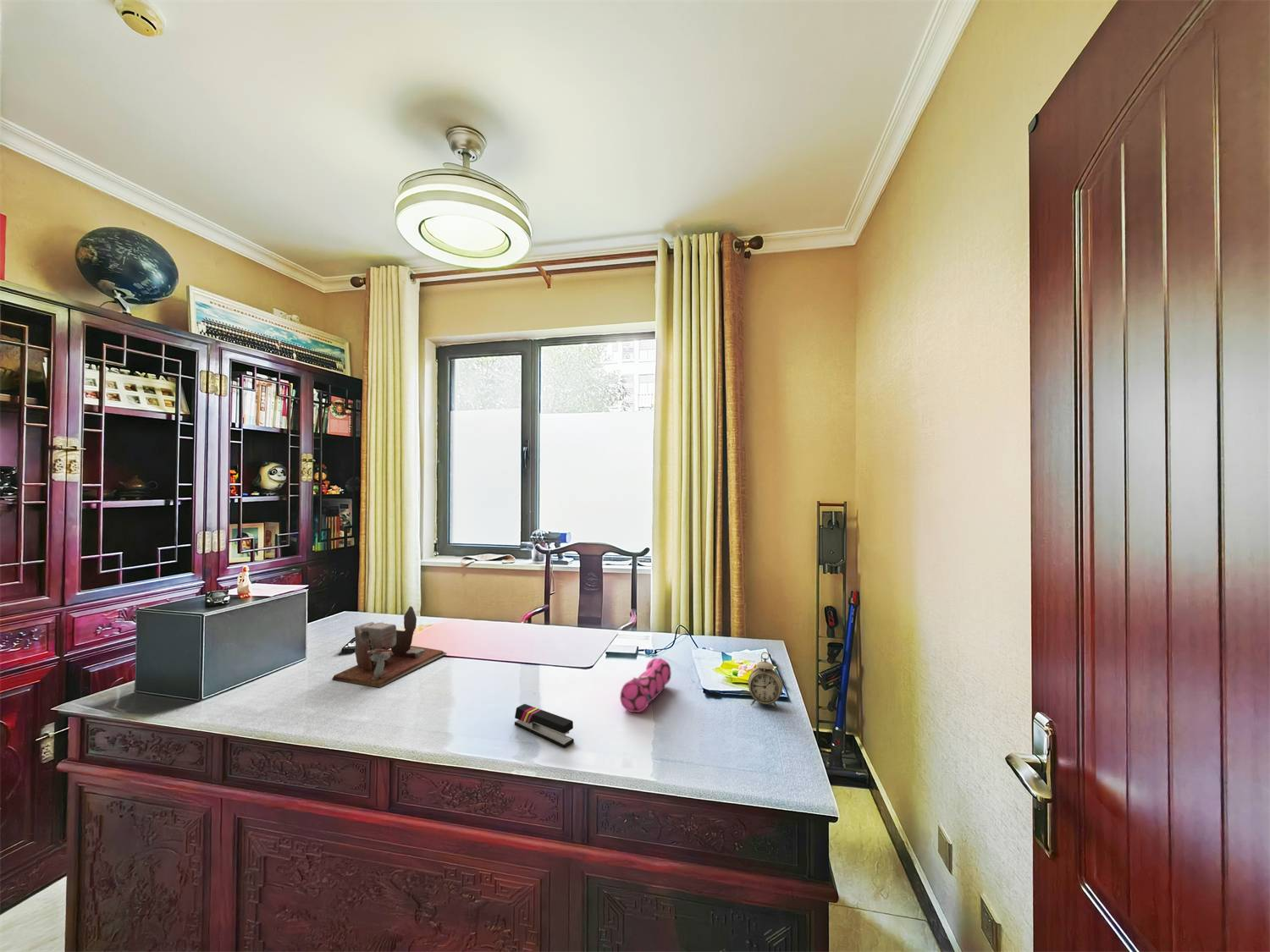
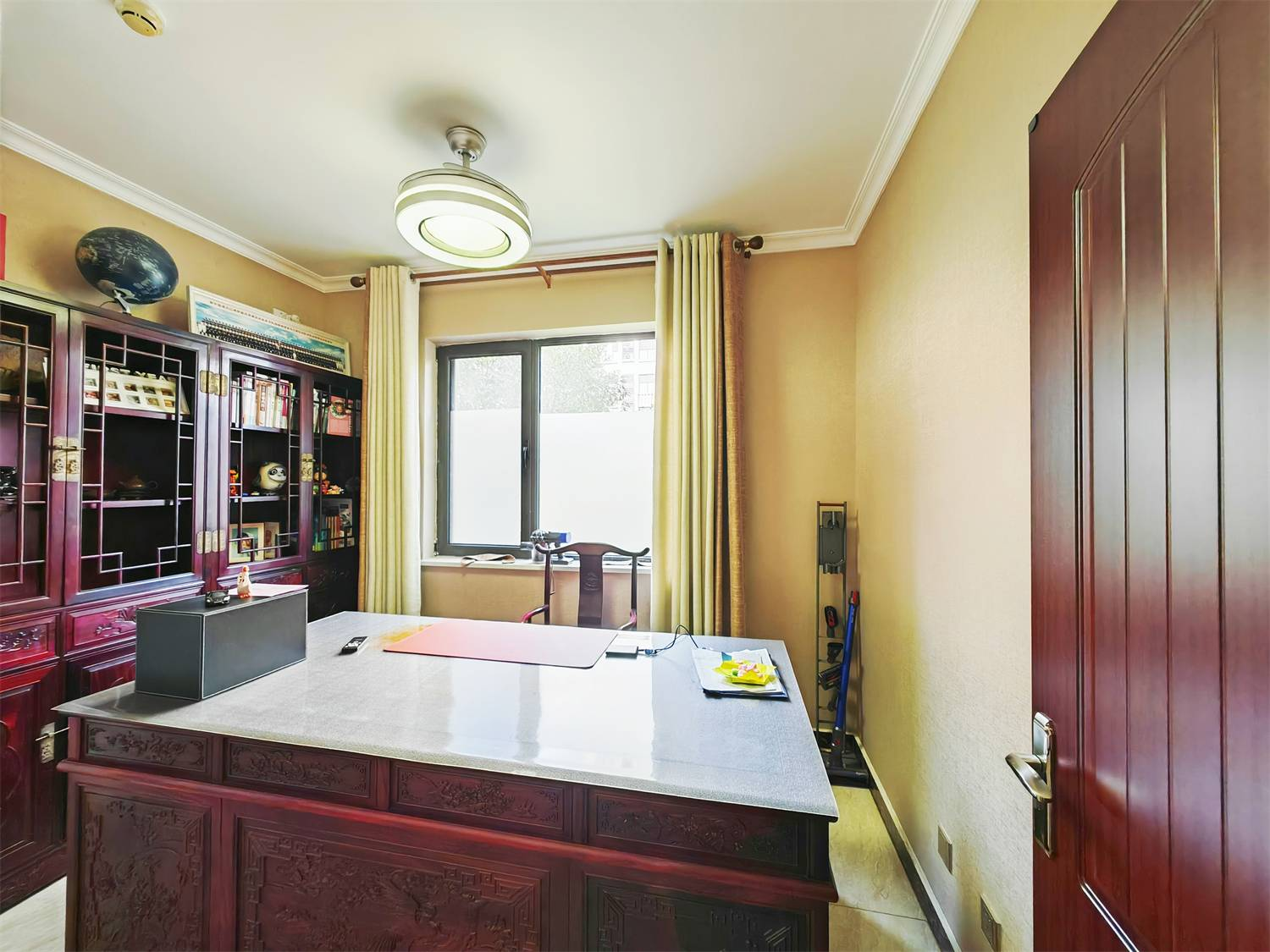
- stapler (543, 722)
- desk organizer (393, 637)
- alarm clock (765, 679)
- pencil case (648, 682)
